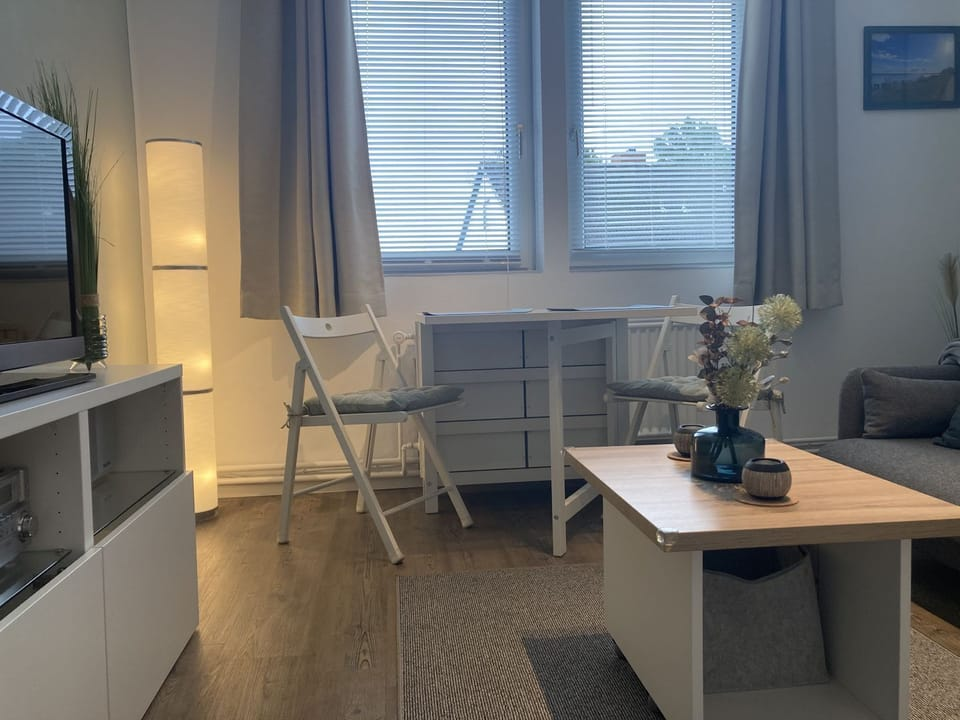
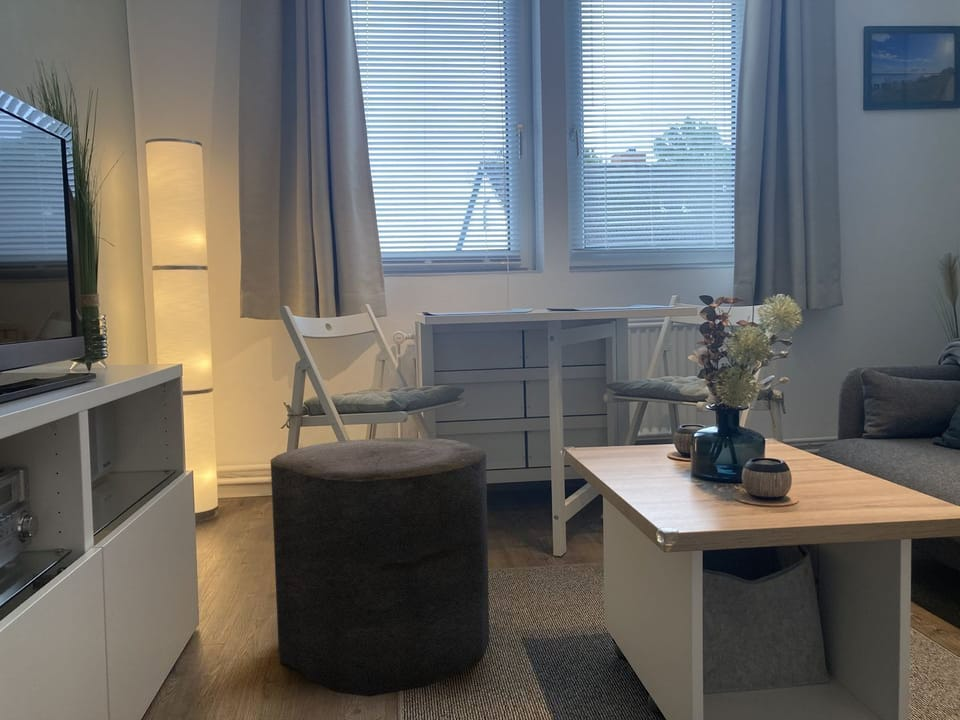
+ stool (383, 550)
